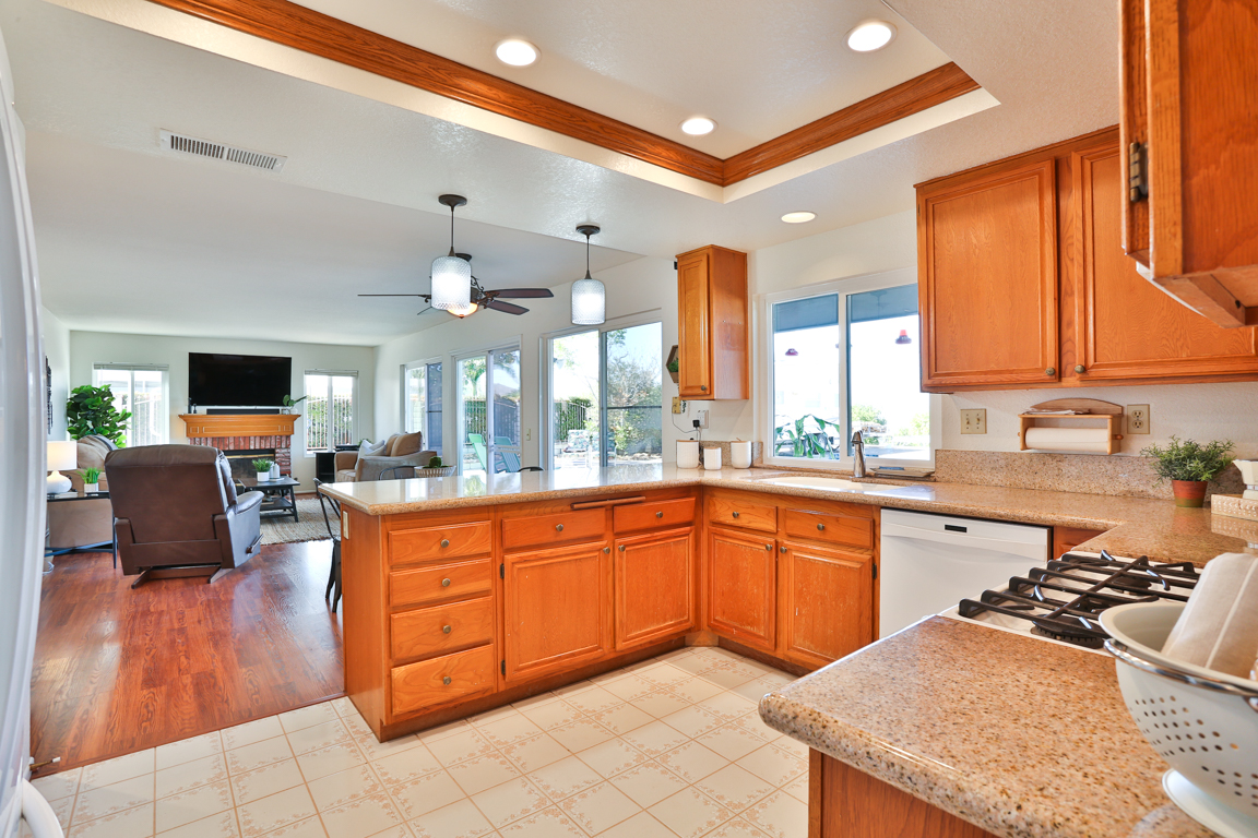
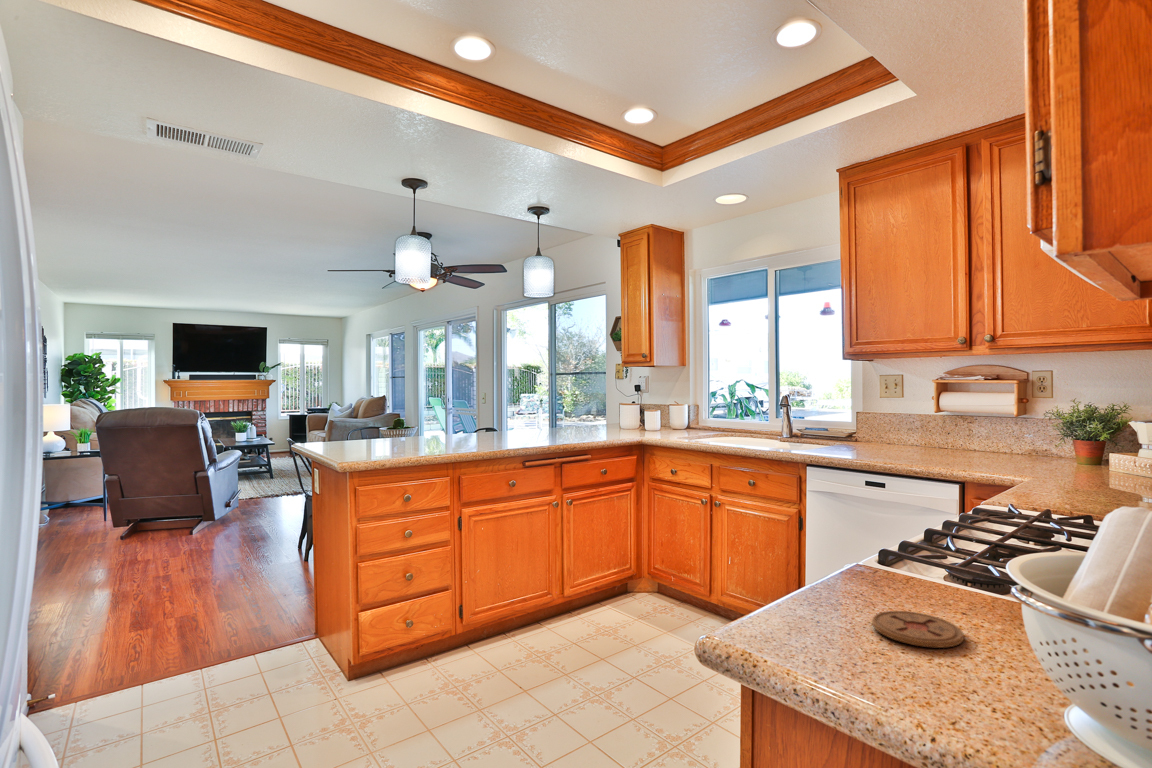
+ coaster (916, 628)
